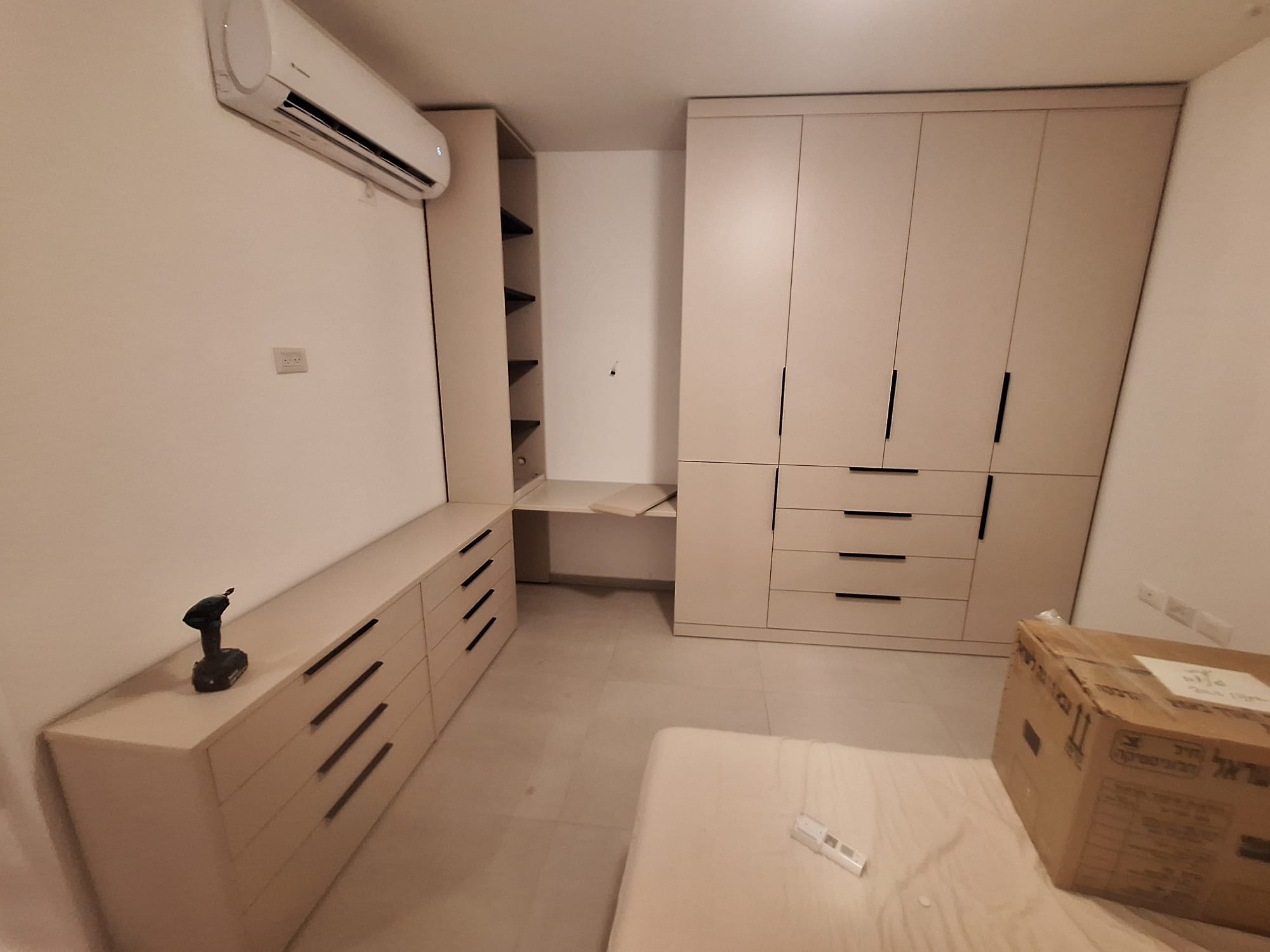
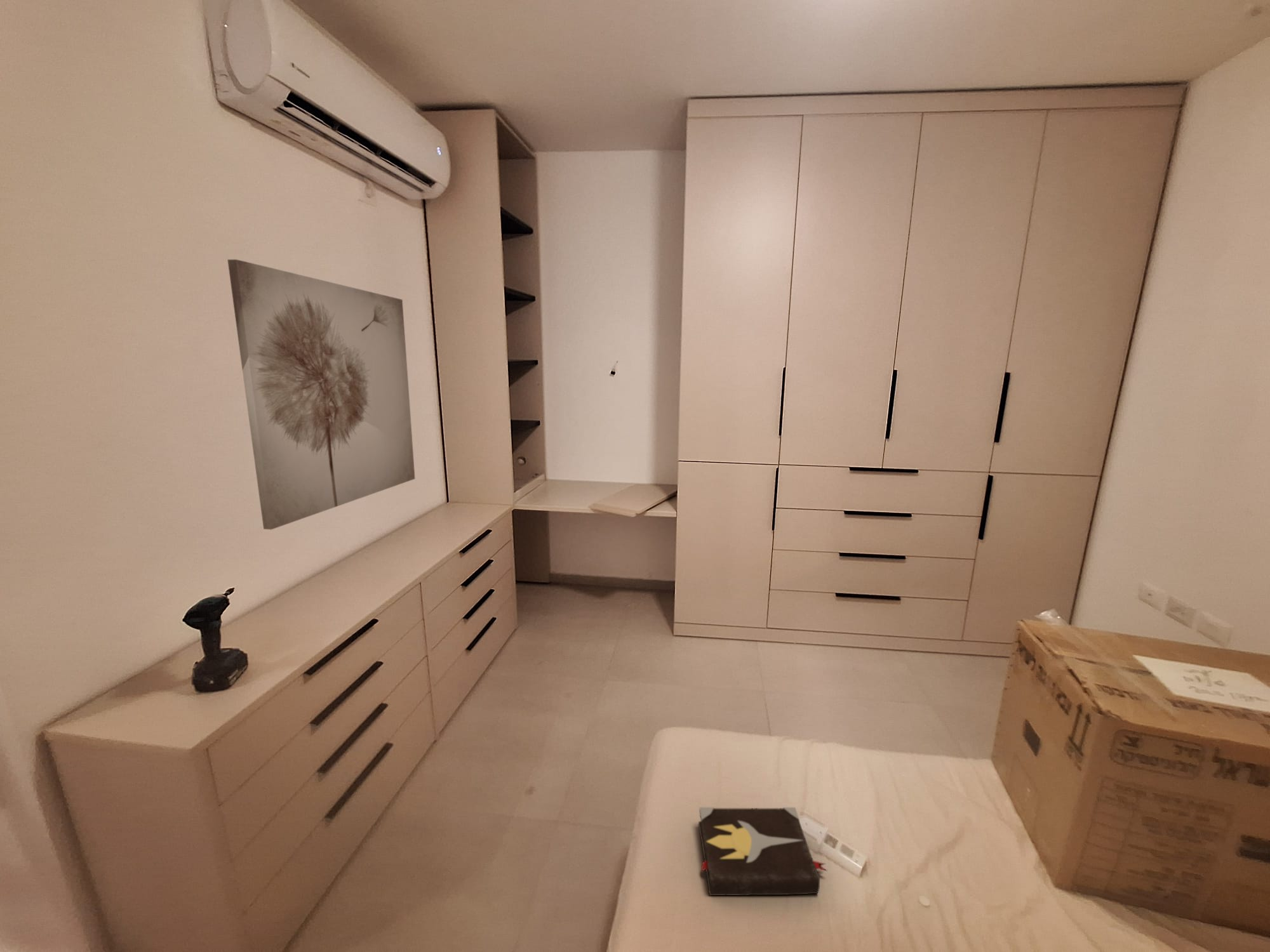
+ wall art (344, 395)
+ hardback book (755, 847)
